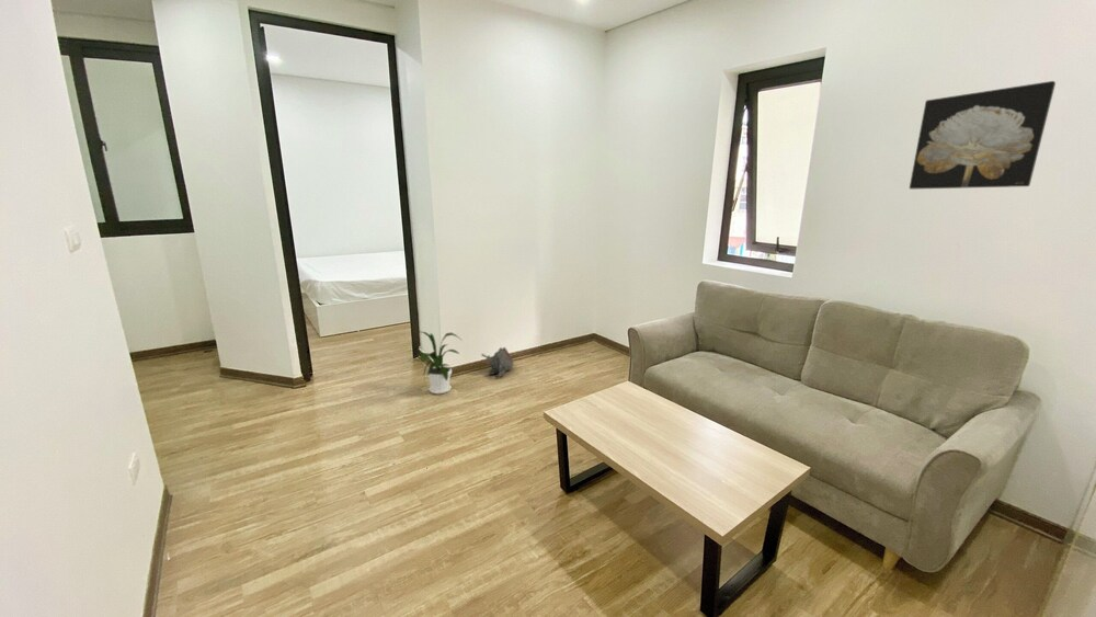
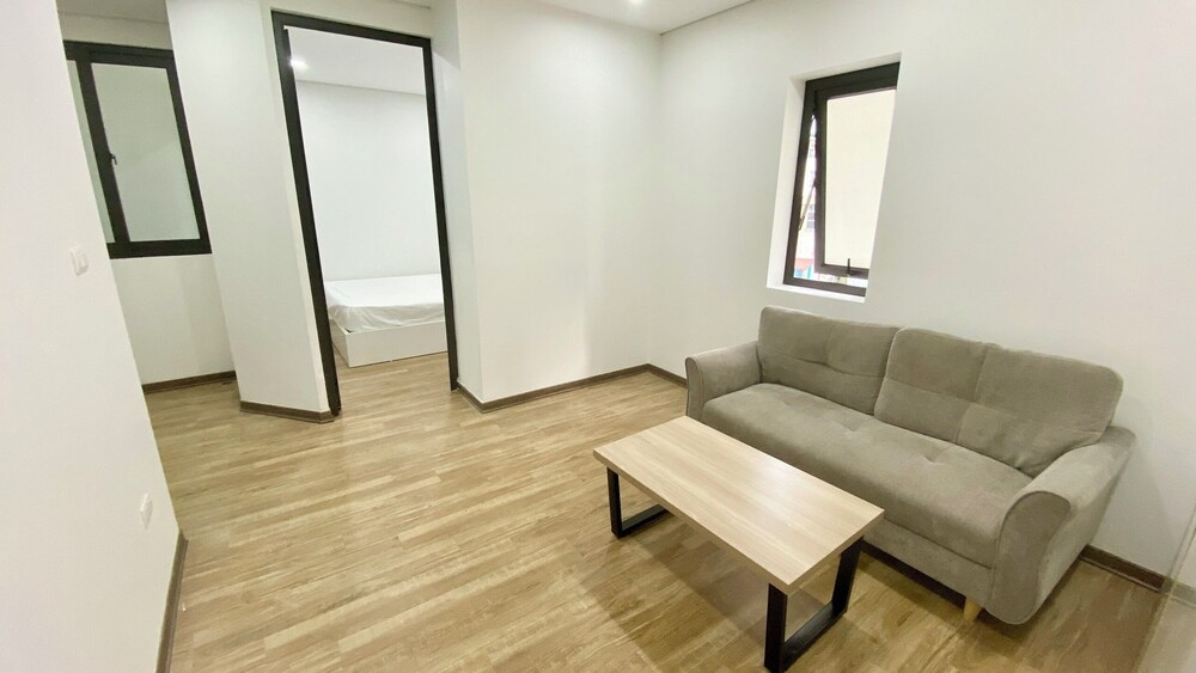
- plush toy (502, 361)
- wall art (974, 140)
- house plant (436, 359)
